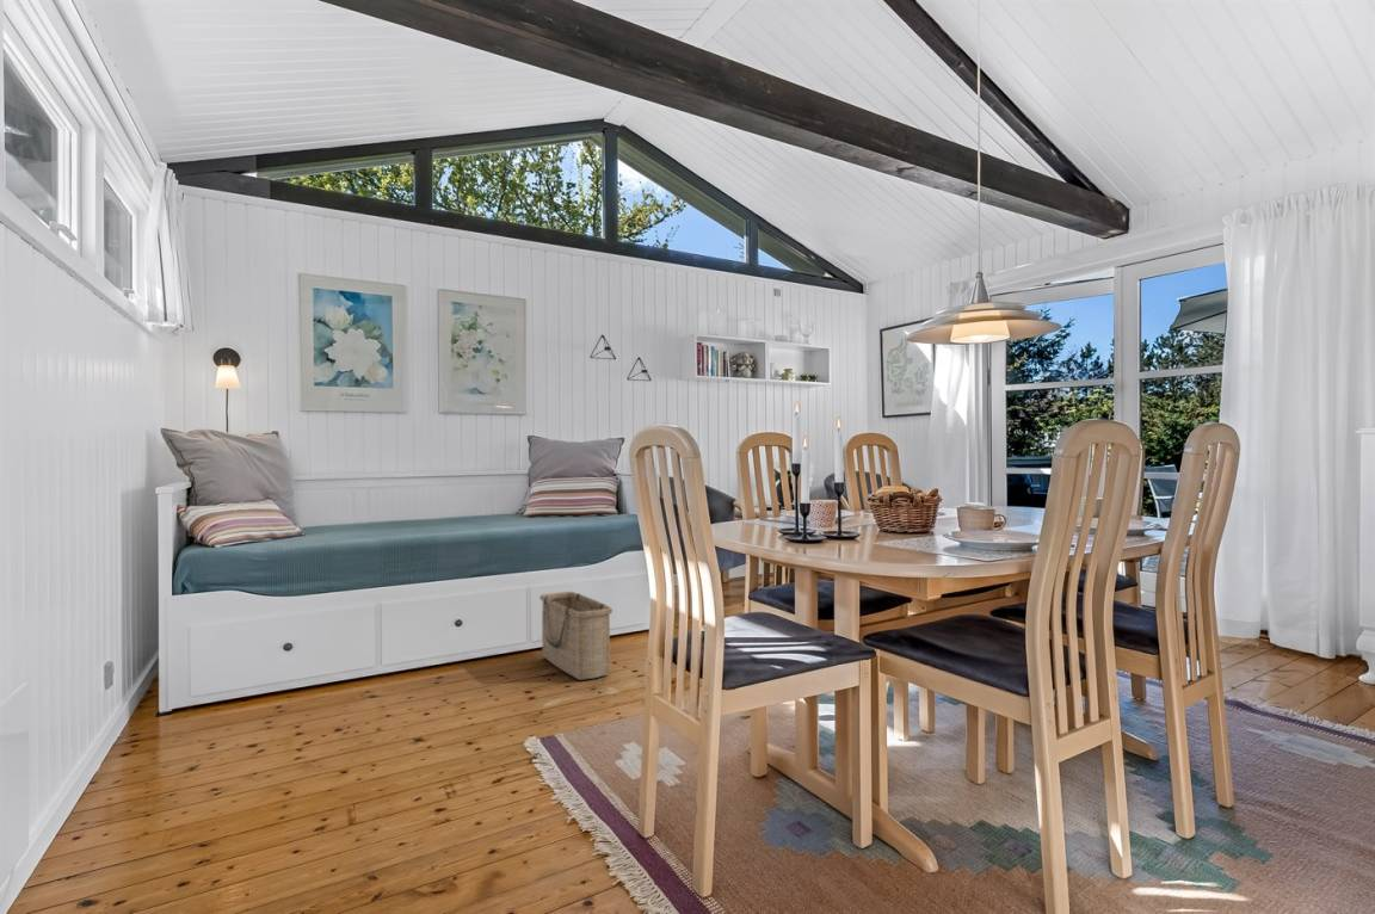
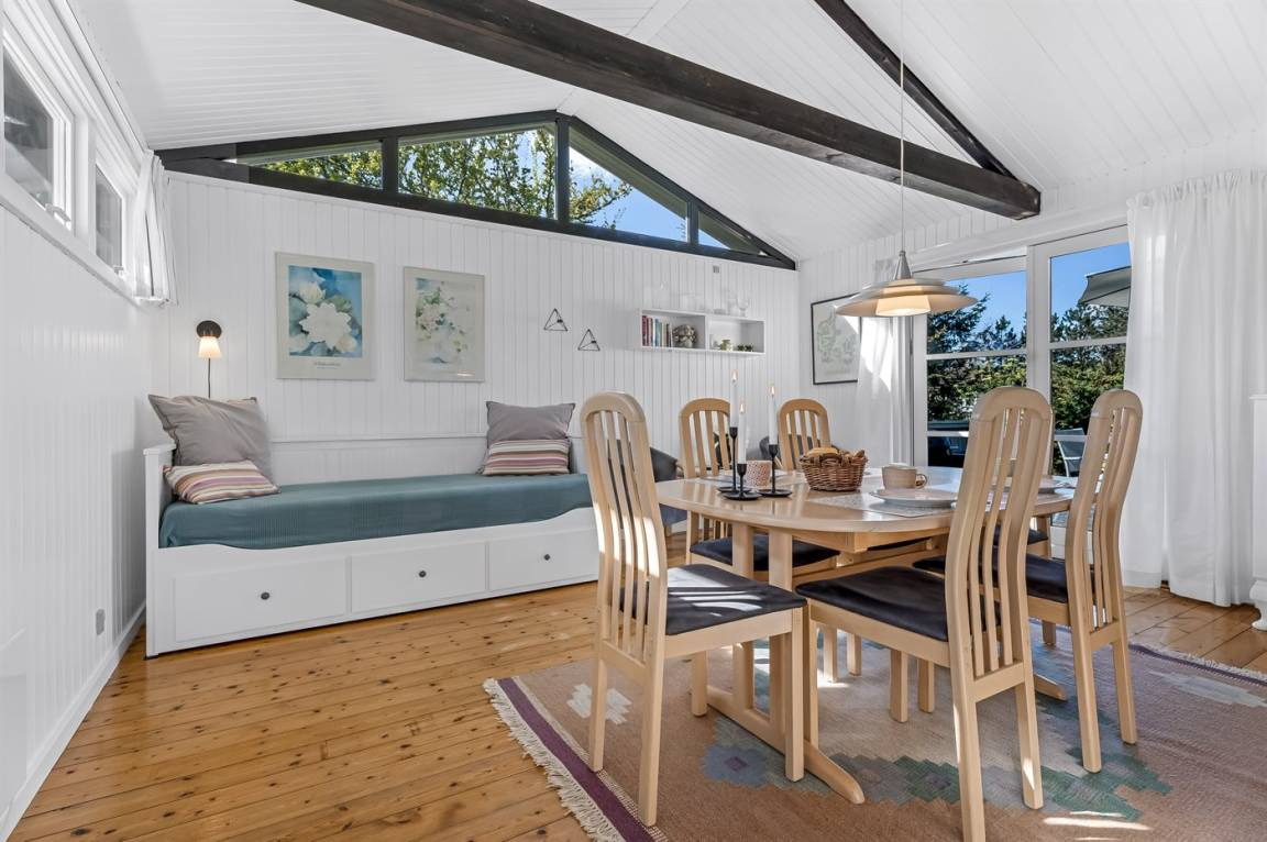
- basket (574, 632)
